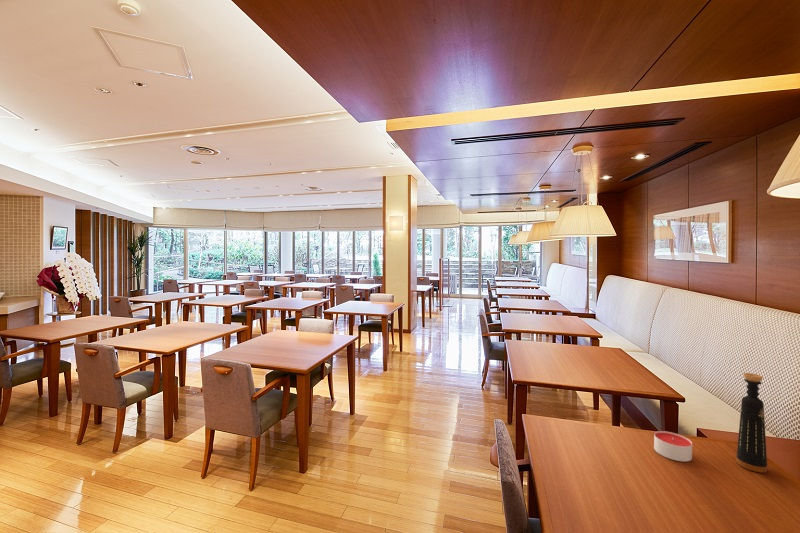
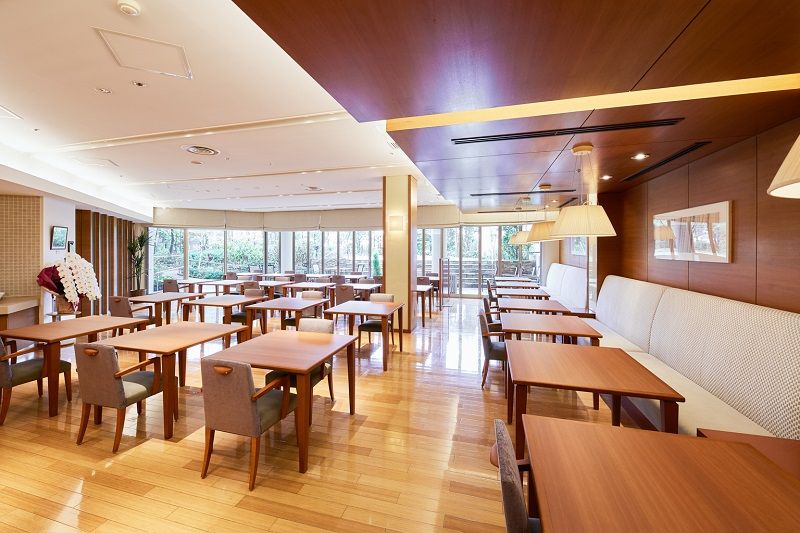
- bottle (752, 420)
- candle (672, 445)
